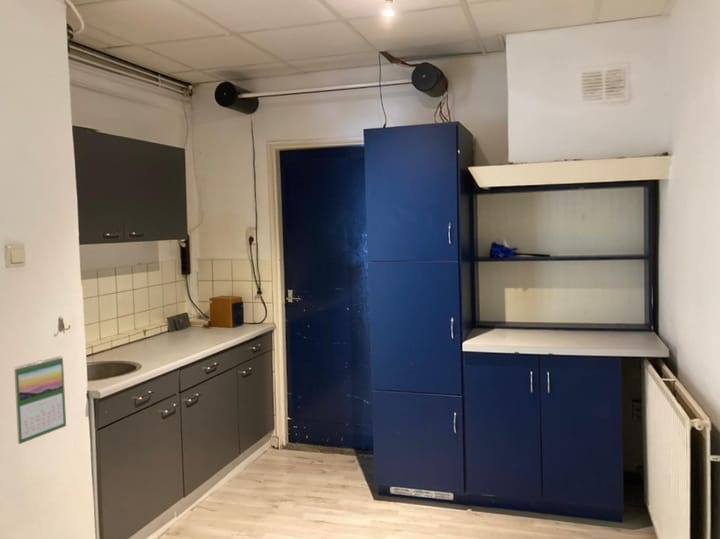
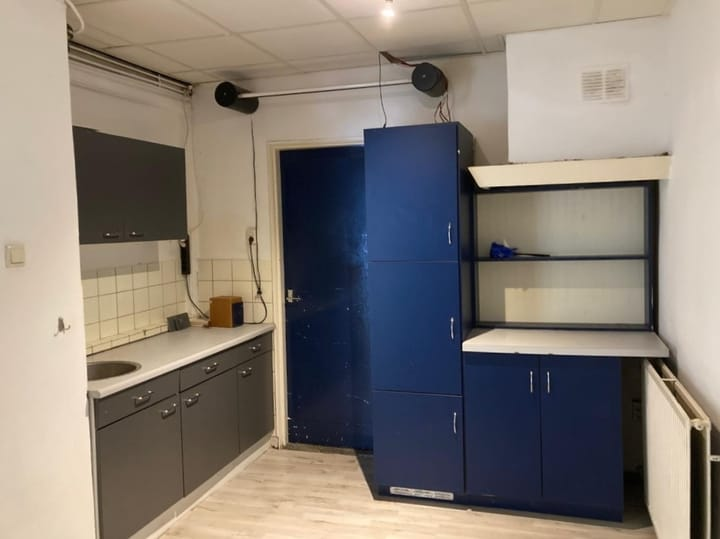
- calendar (41, 397)
